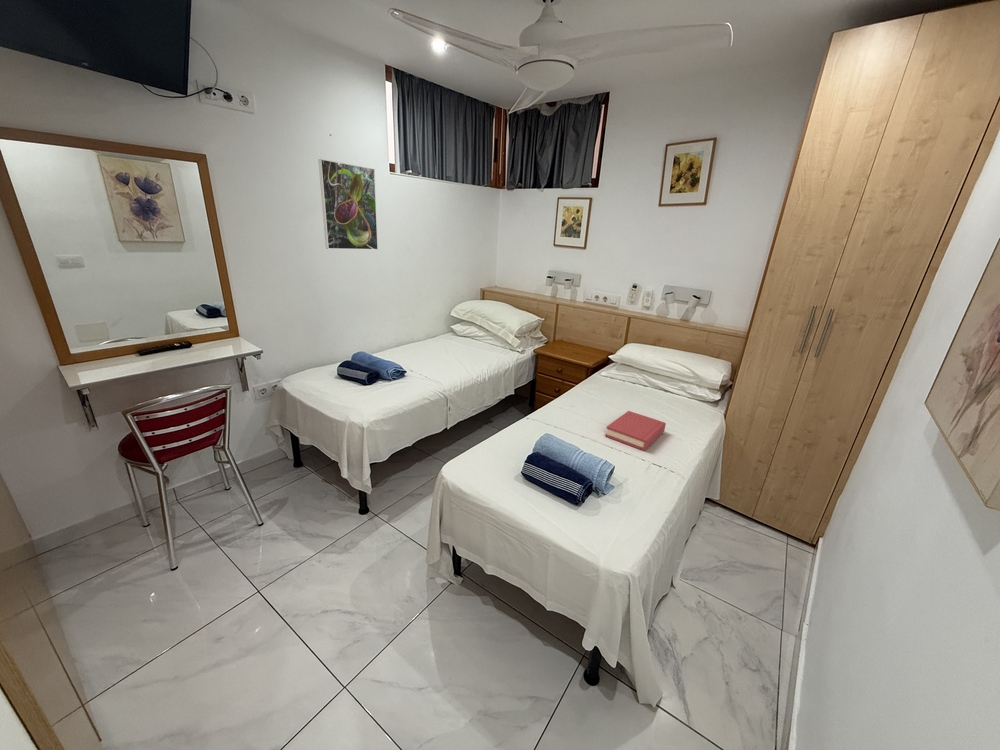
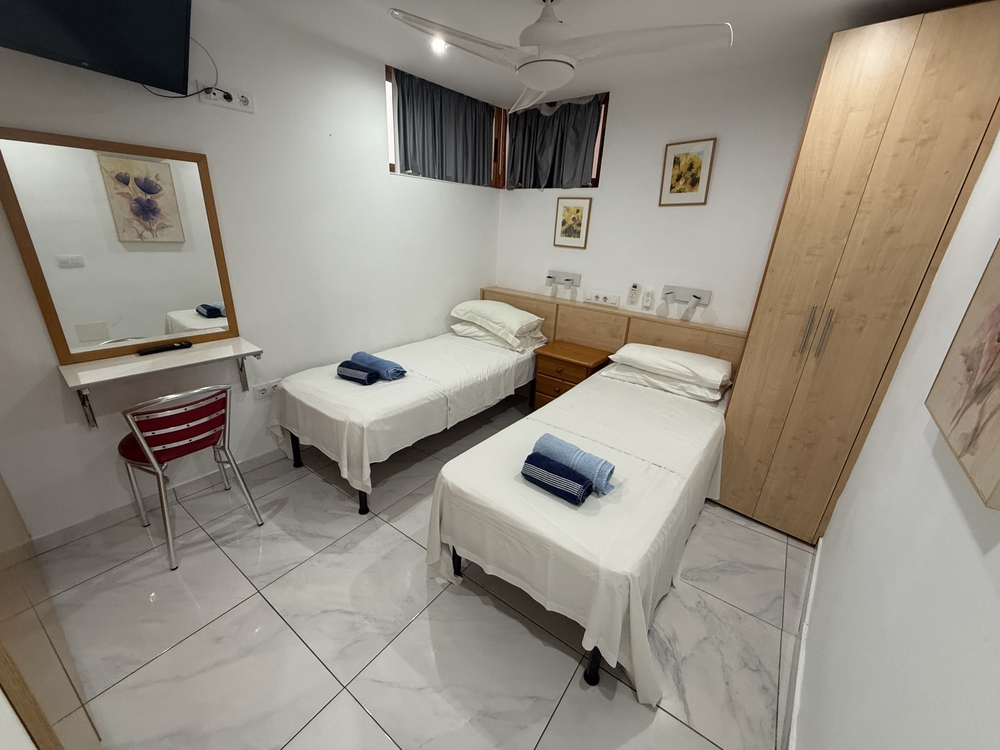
- hardback book (636, 429)
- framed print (350, 208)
